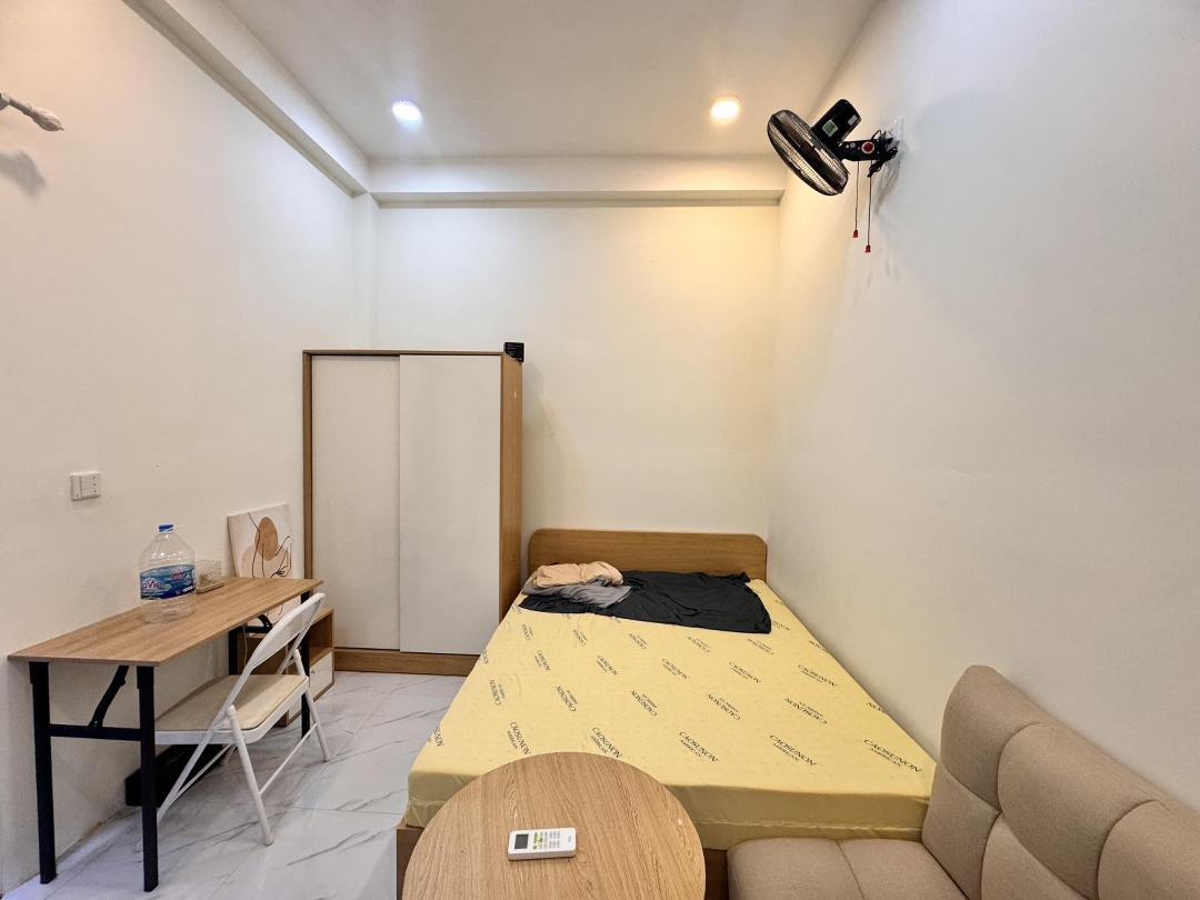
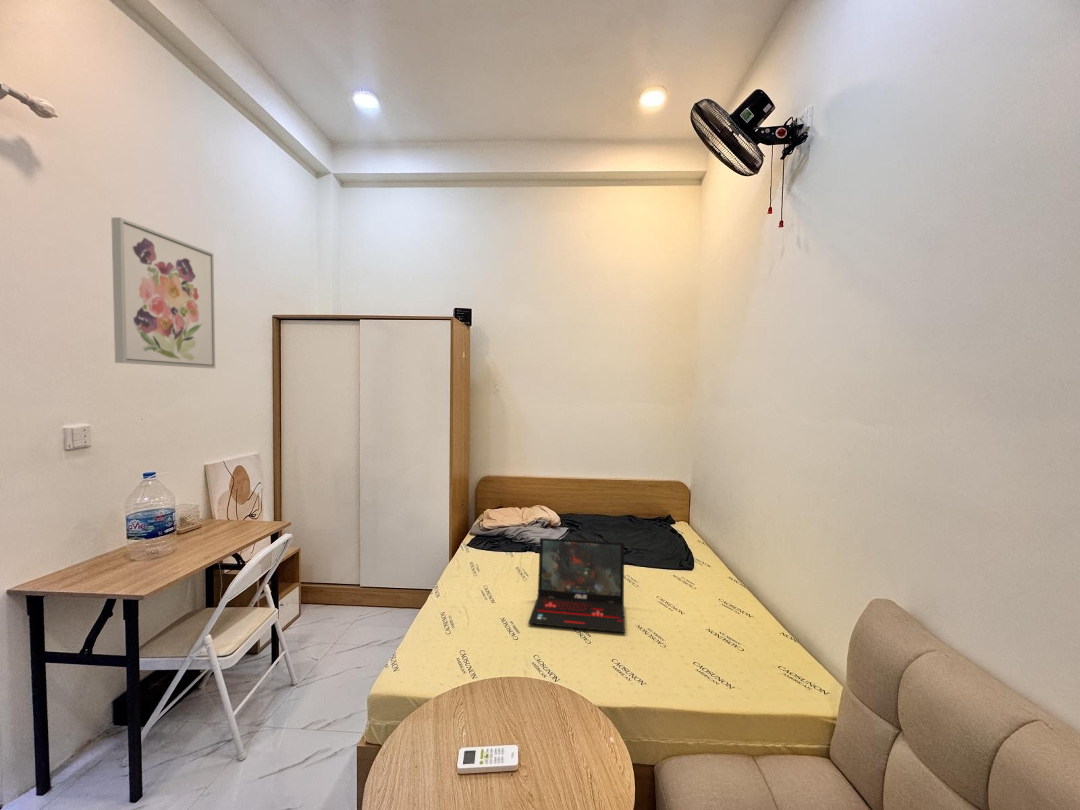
+ wall art (169, 302)
+ laptop (578, 582)
